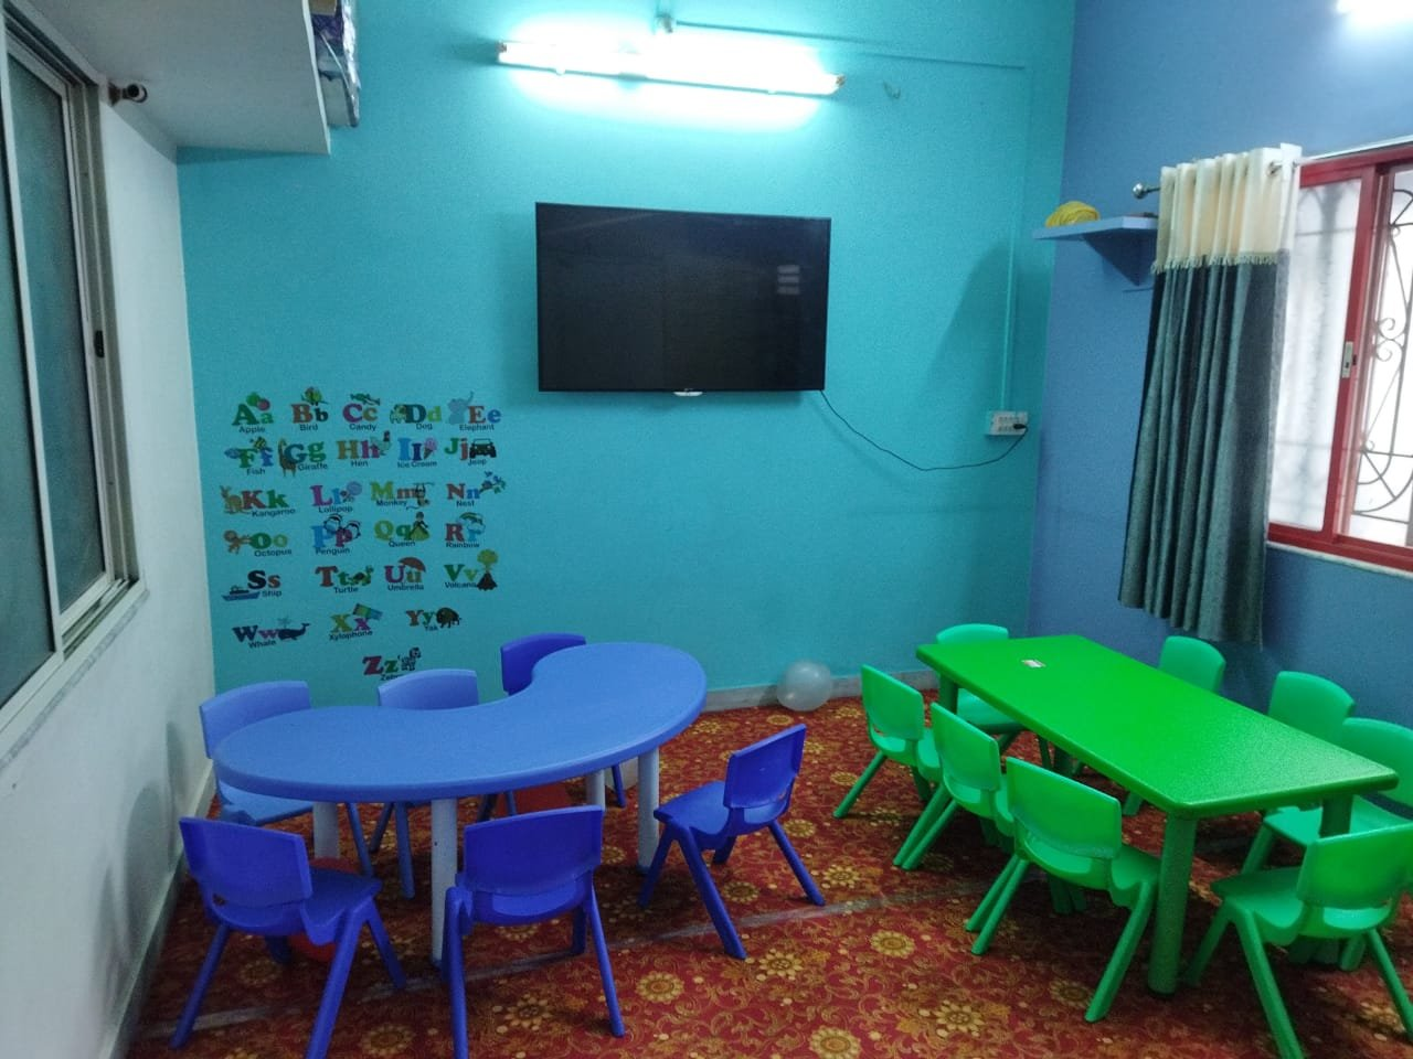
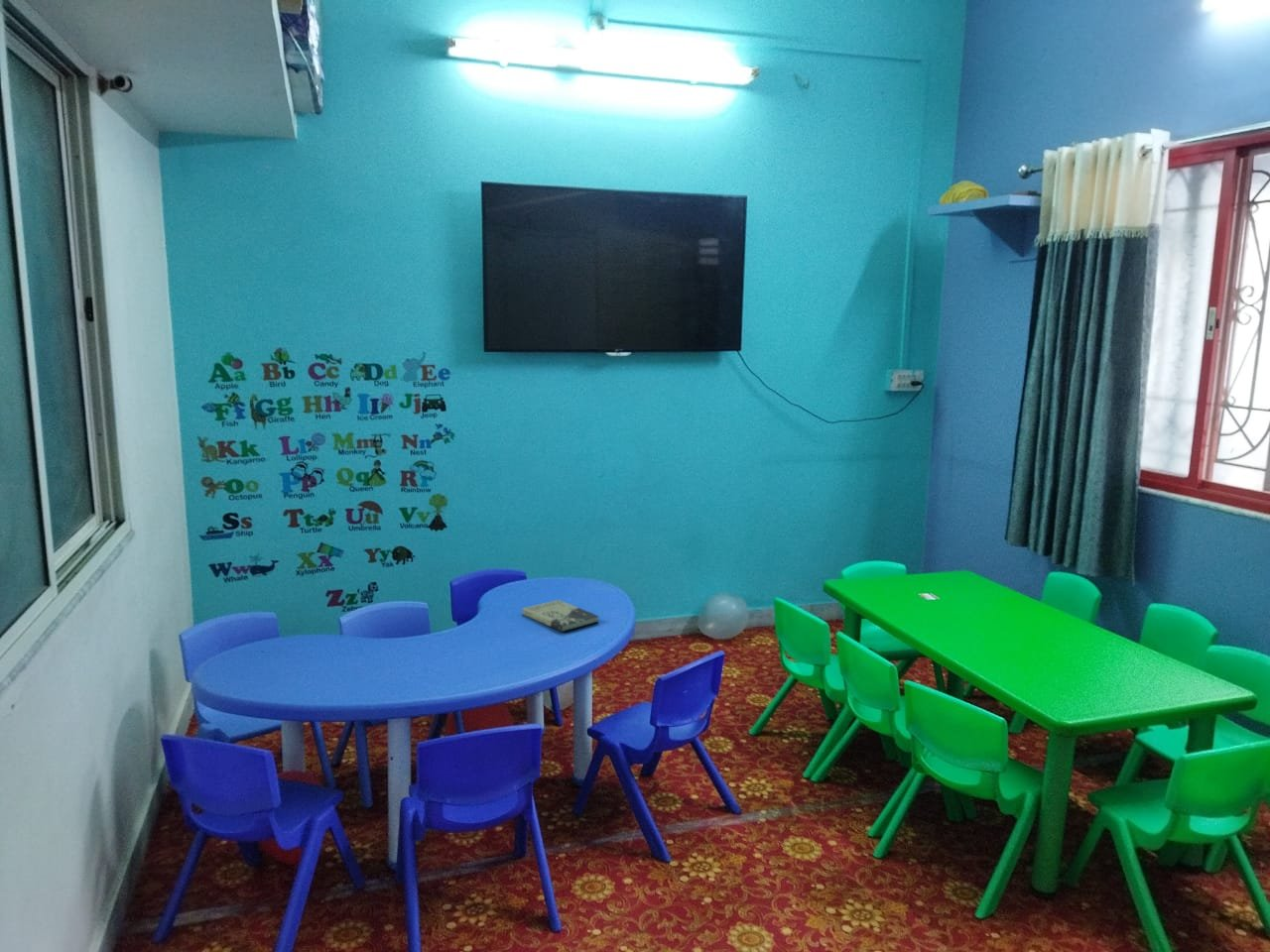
+ book (560, 615)
